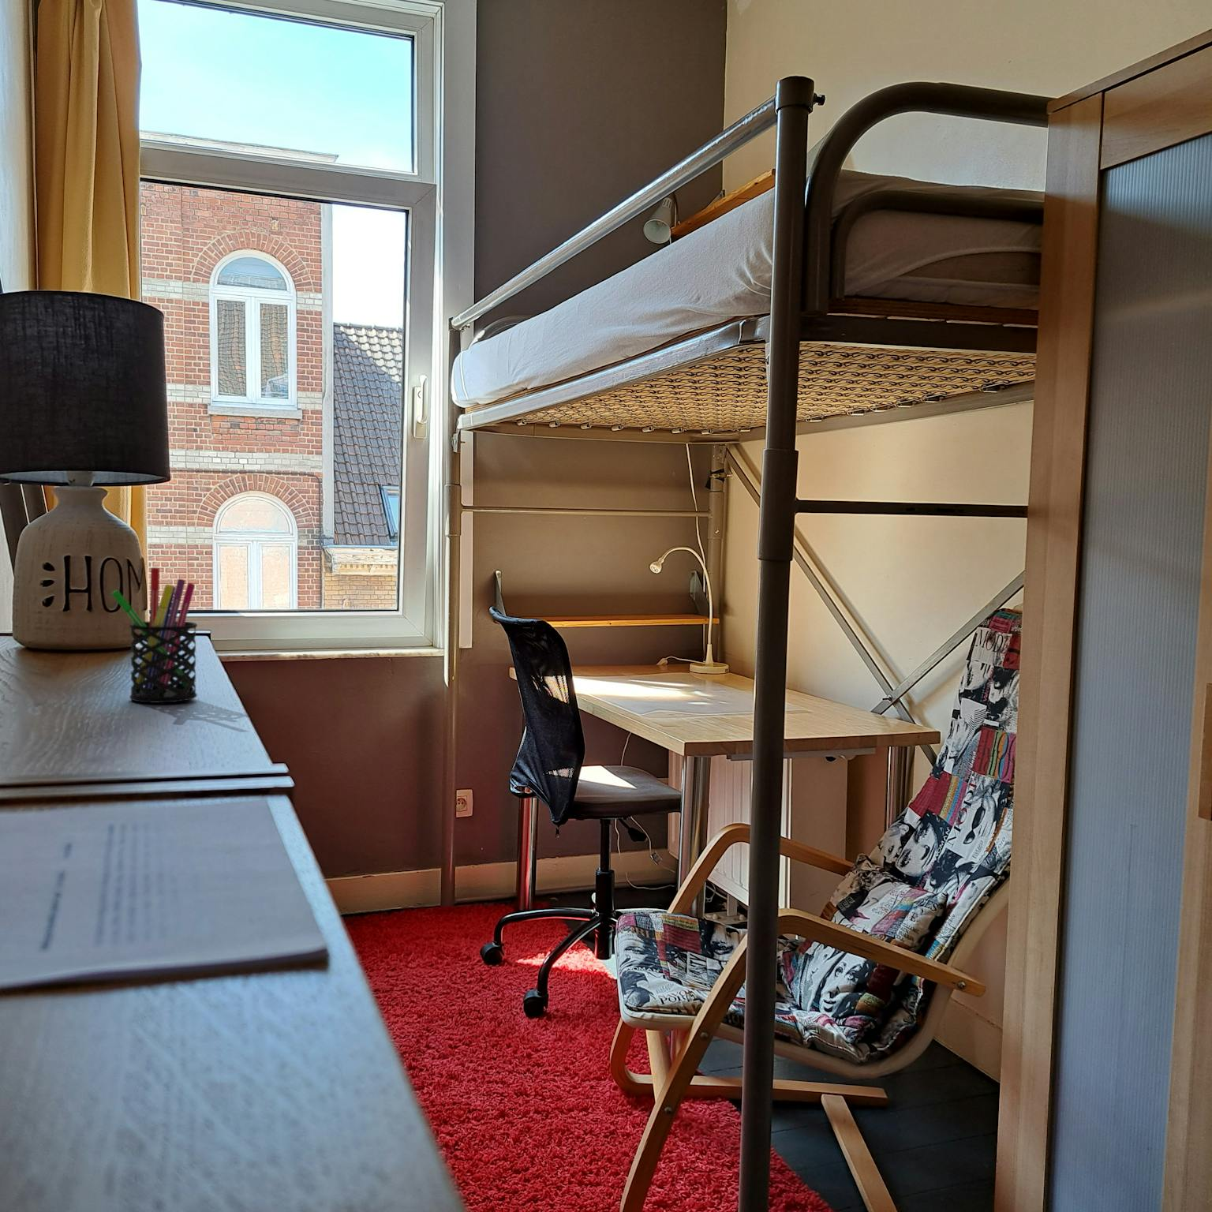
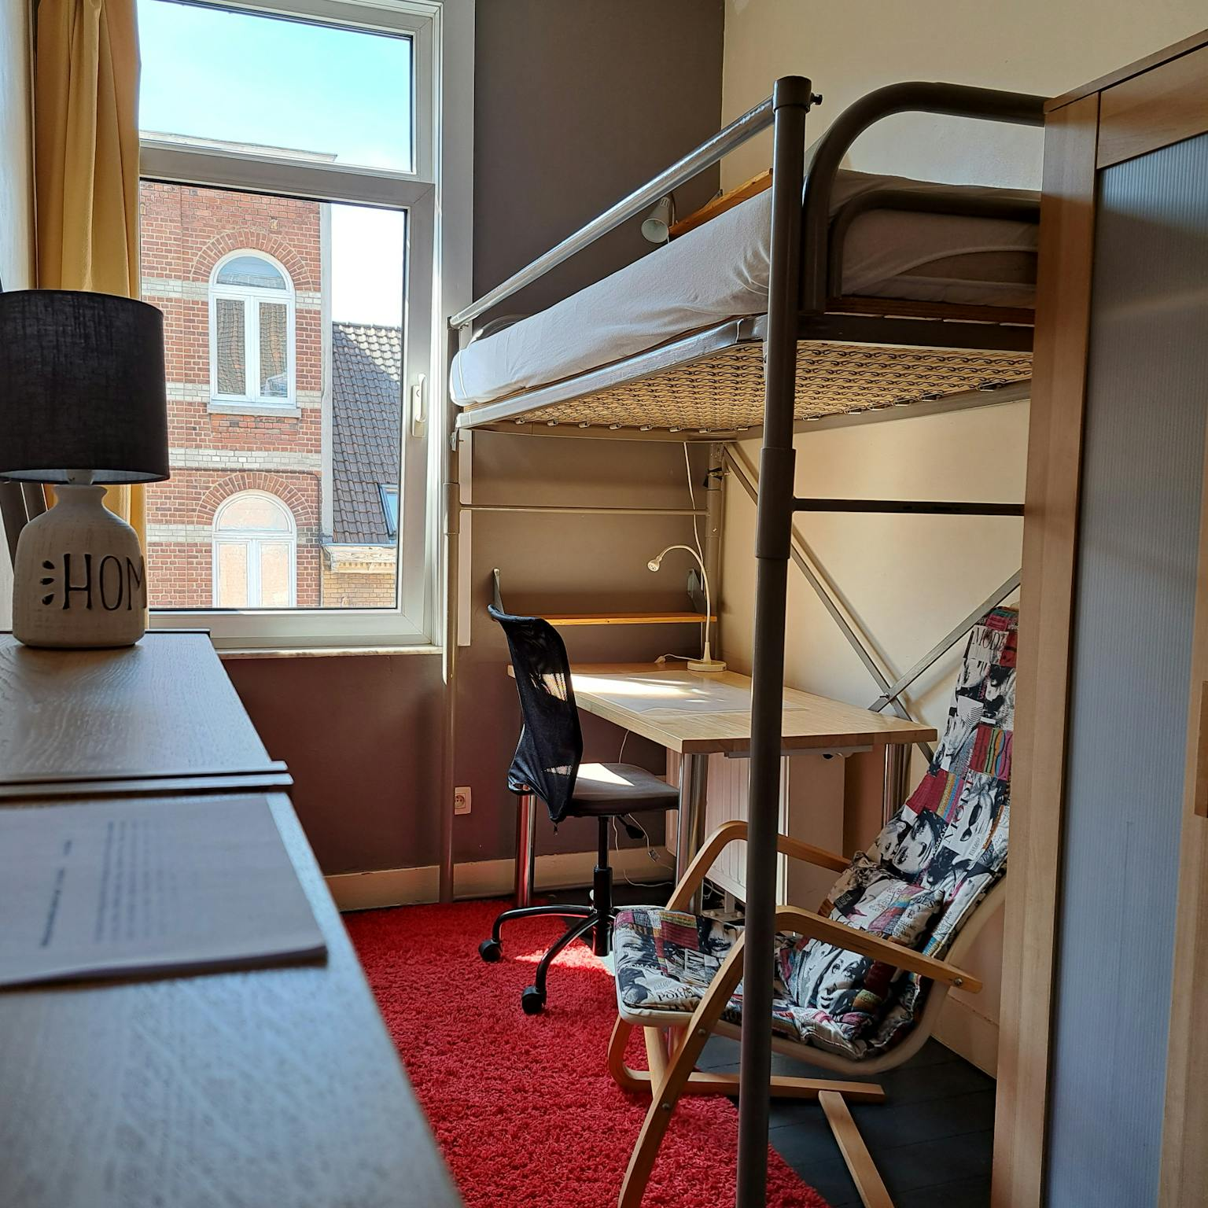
- pen holder (154, 634)
